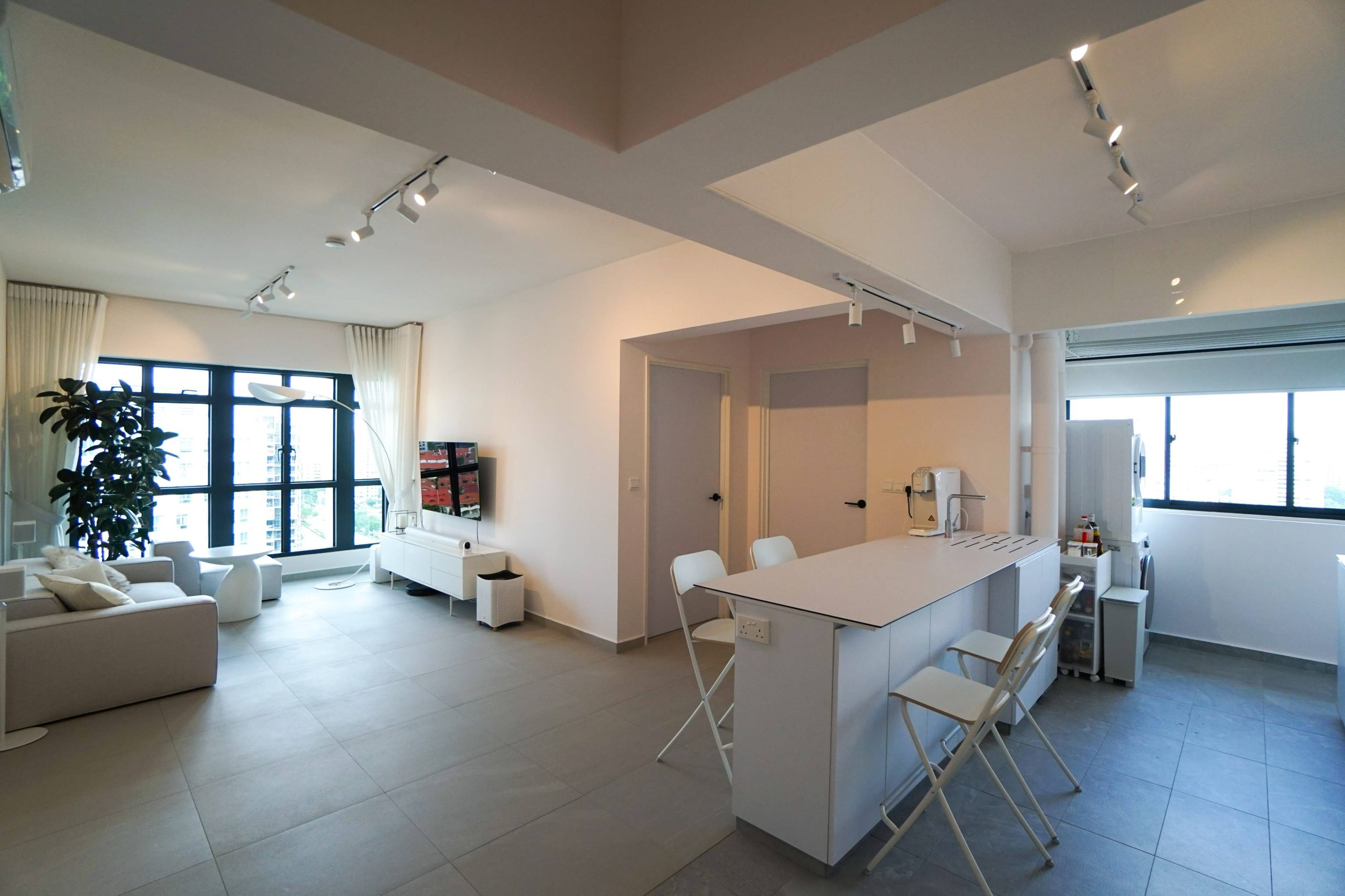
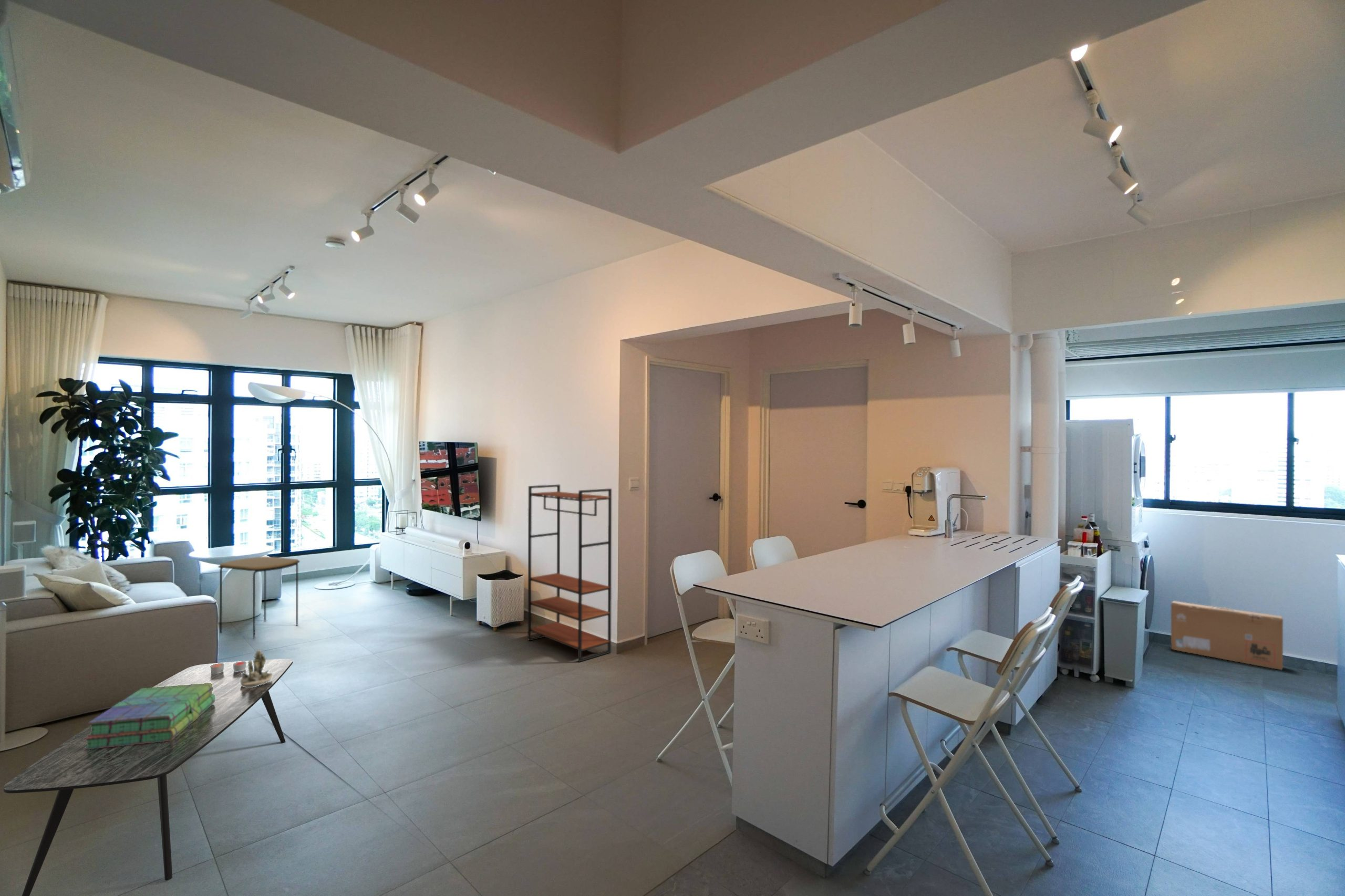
+ succulent planter (256, 666)
+ side table (264, 595)
+ coffee table (181, 756)
+ cardboard box (1225, 633)
+ candle (233, 665)
+ bookshelf (560, 567)
+ stack of books (155, 712)
